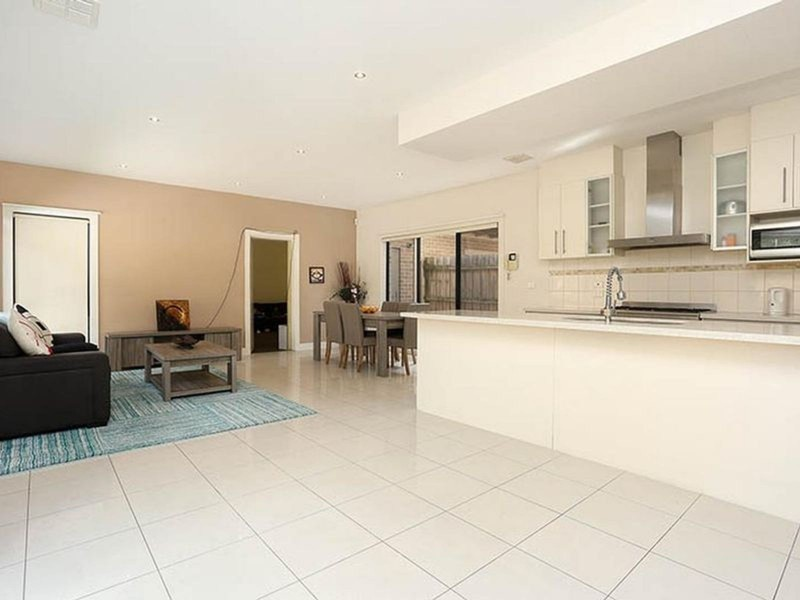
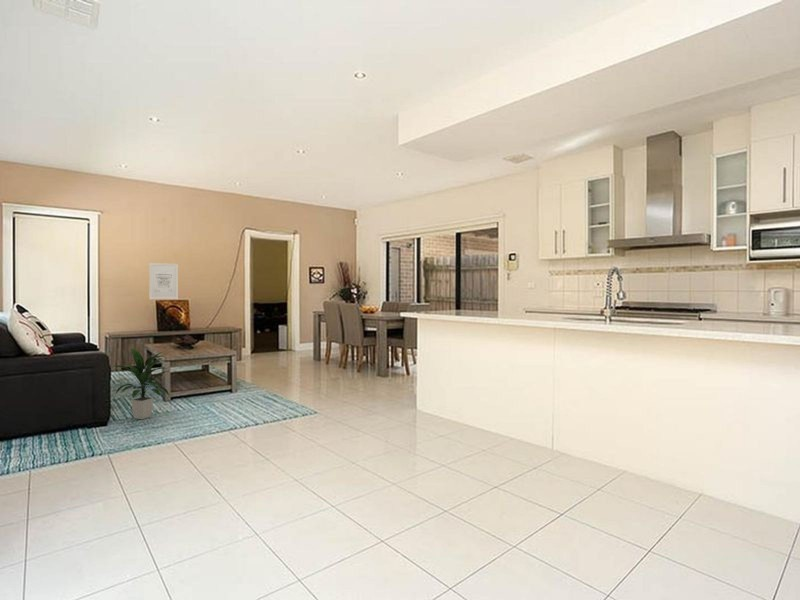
+ wall art (163, 281)
+ indoor plant (145, 381)
